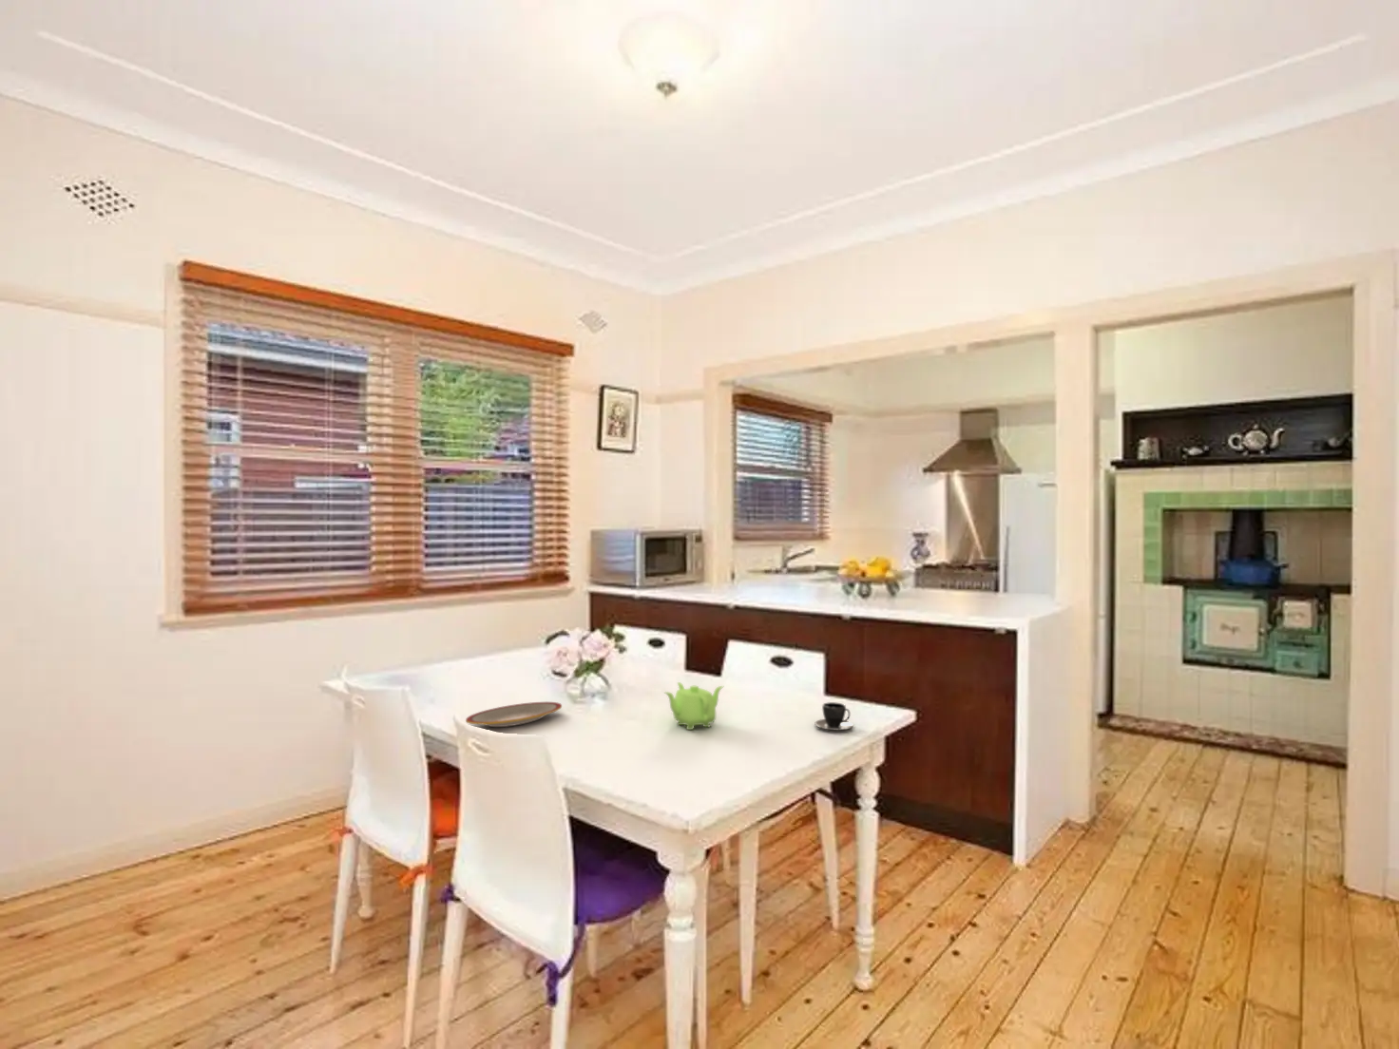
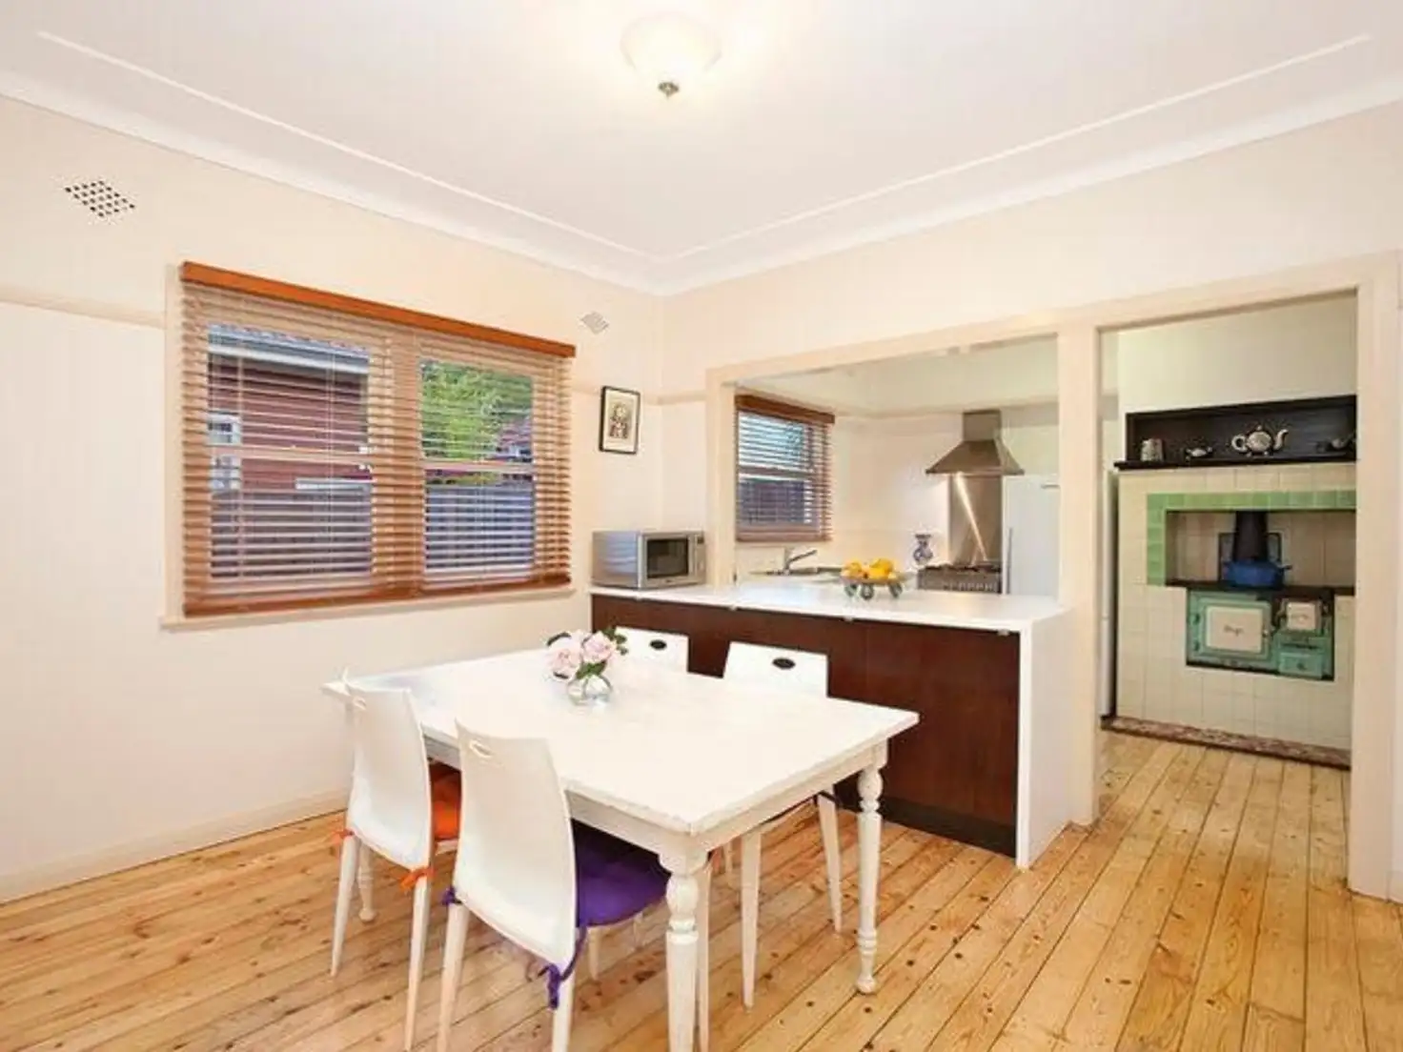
- teacup (834, 715)
- plate (516, 715)
- teapot (692, 704)
